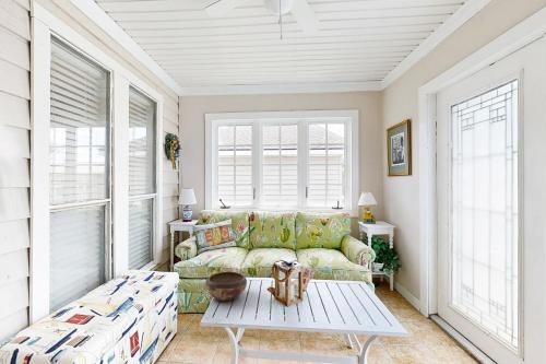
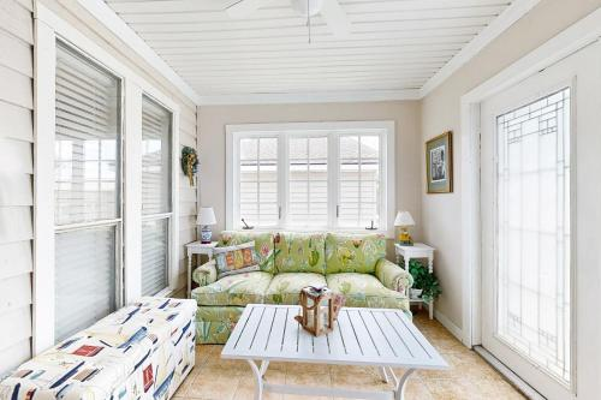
- decorative bowl (226, 286)
